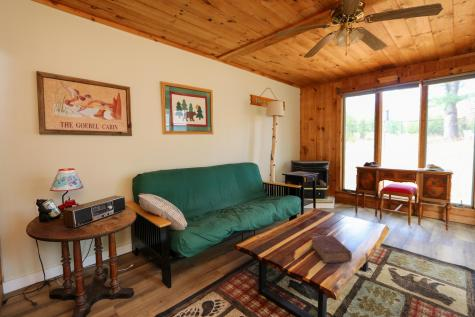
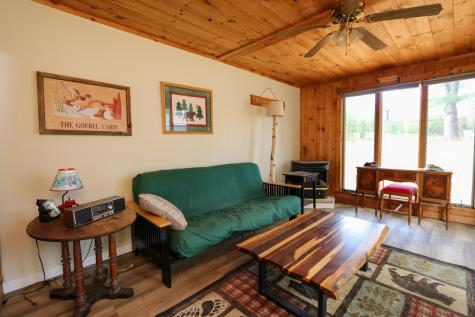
- book (329, 248)
